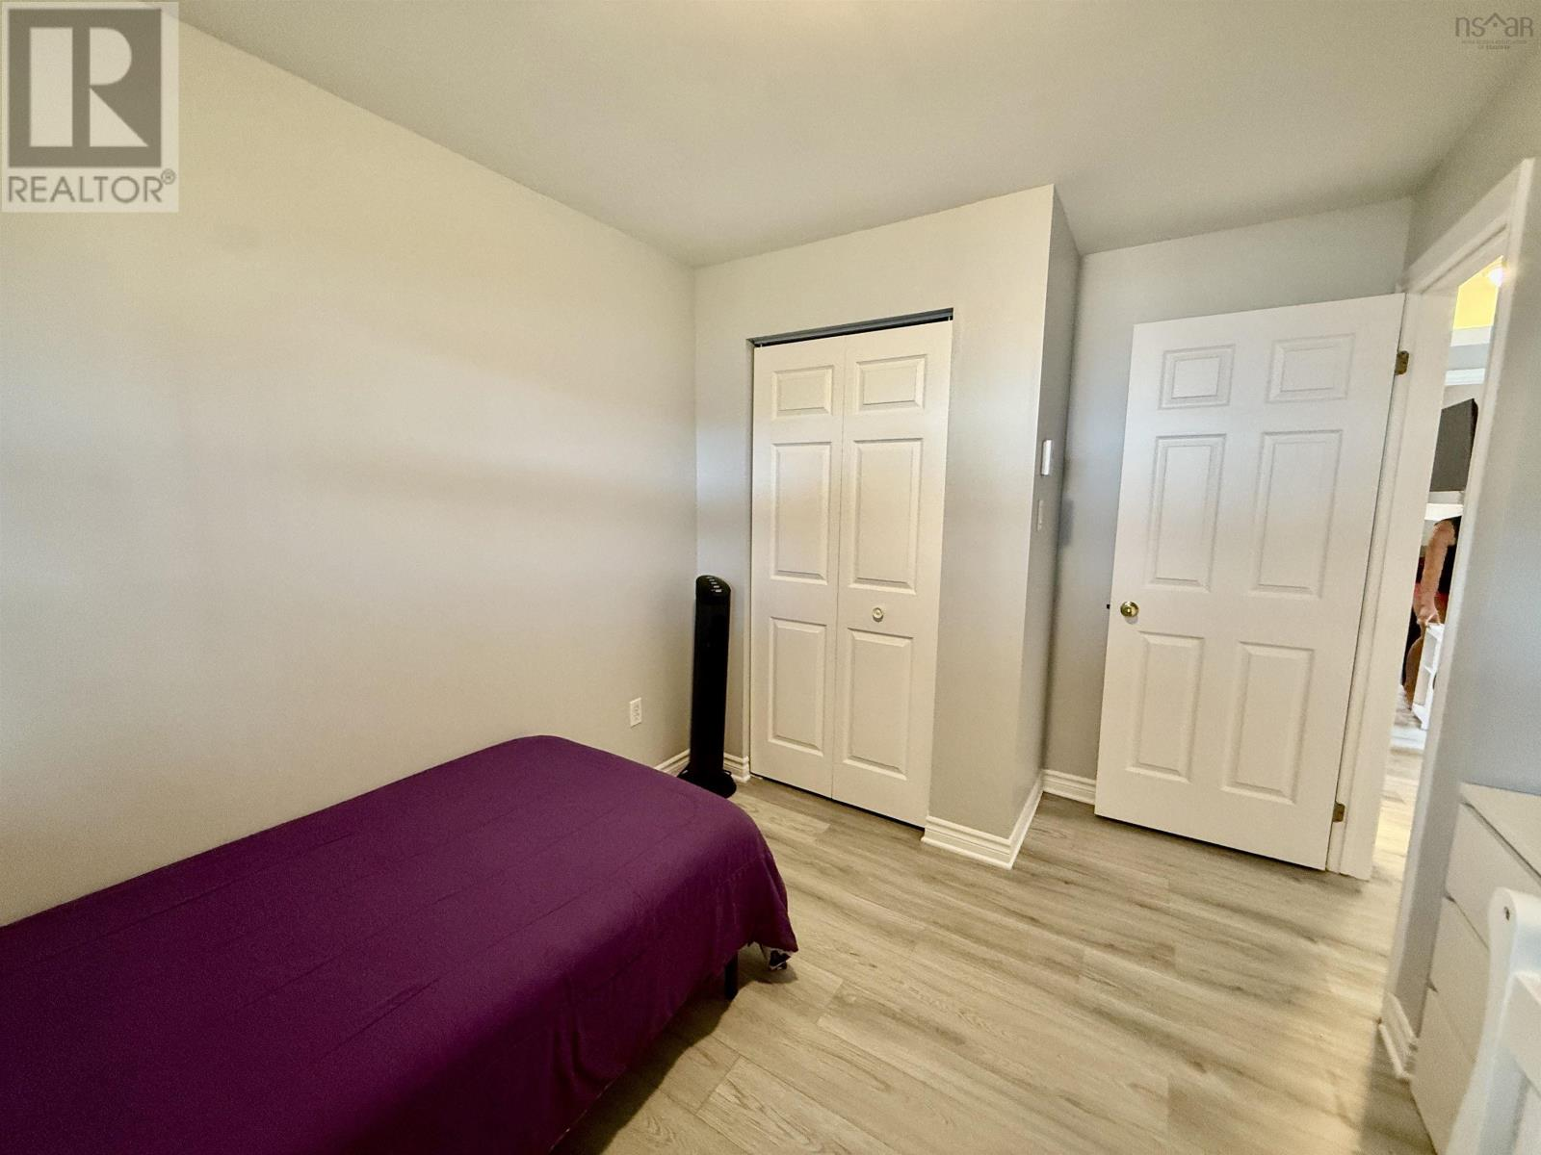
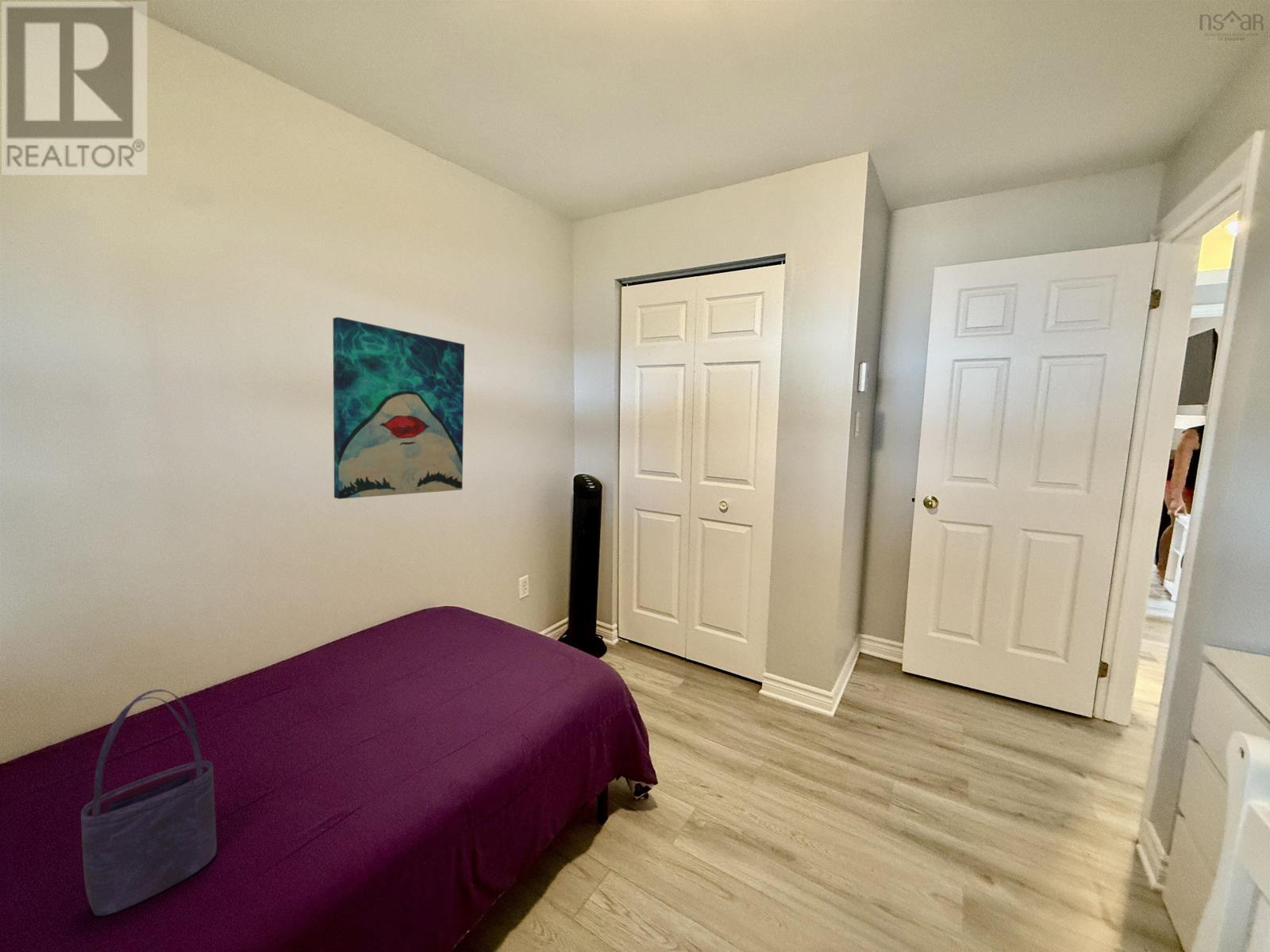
+ tote bag (152, 789)
+ wall art (405, 413)
